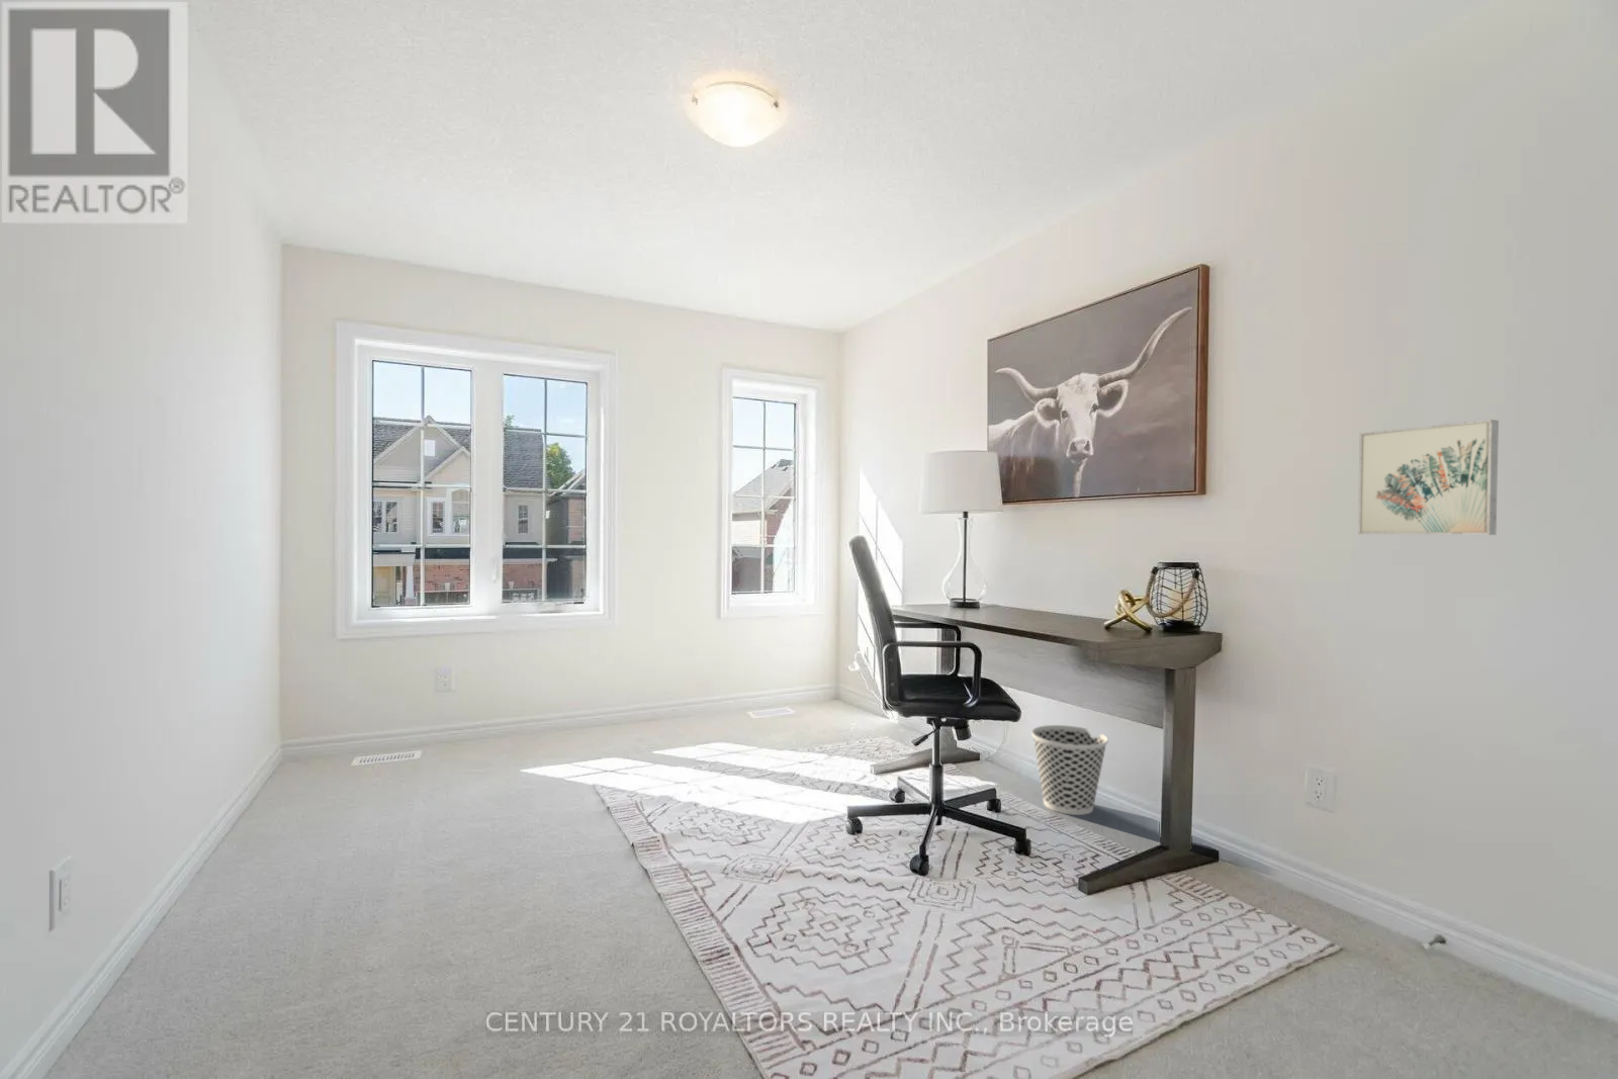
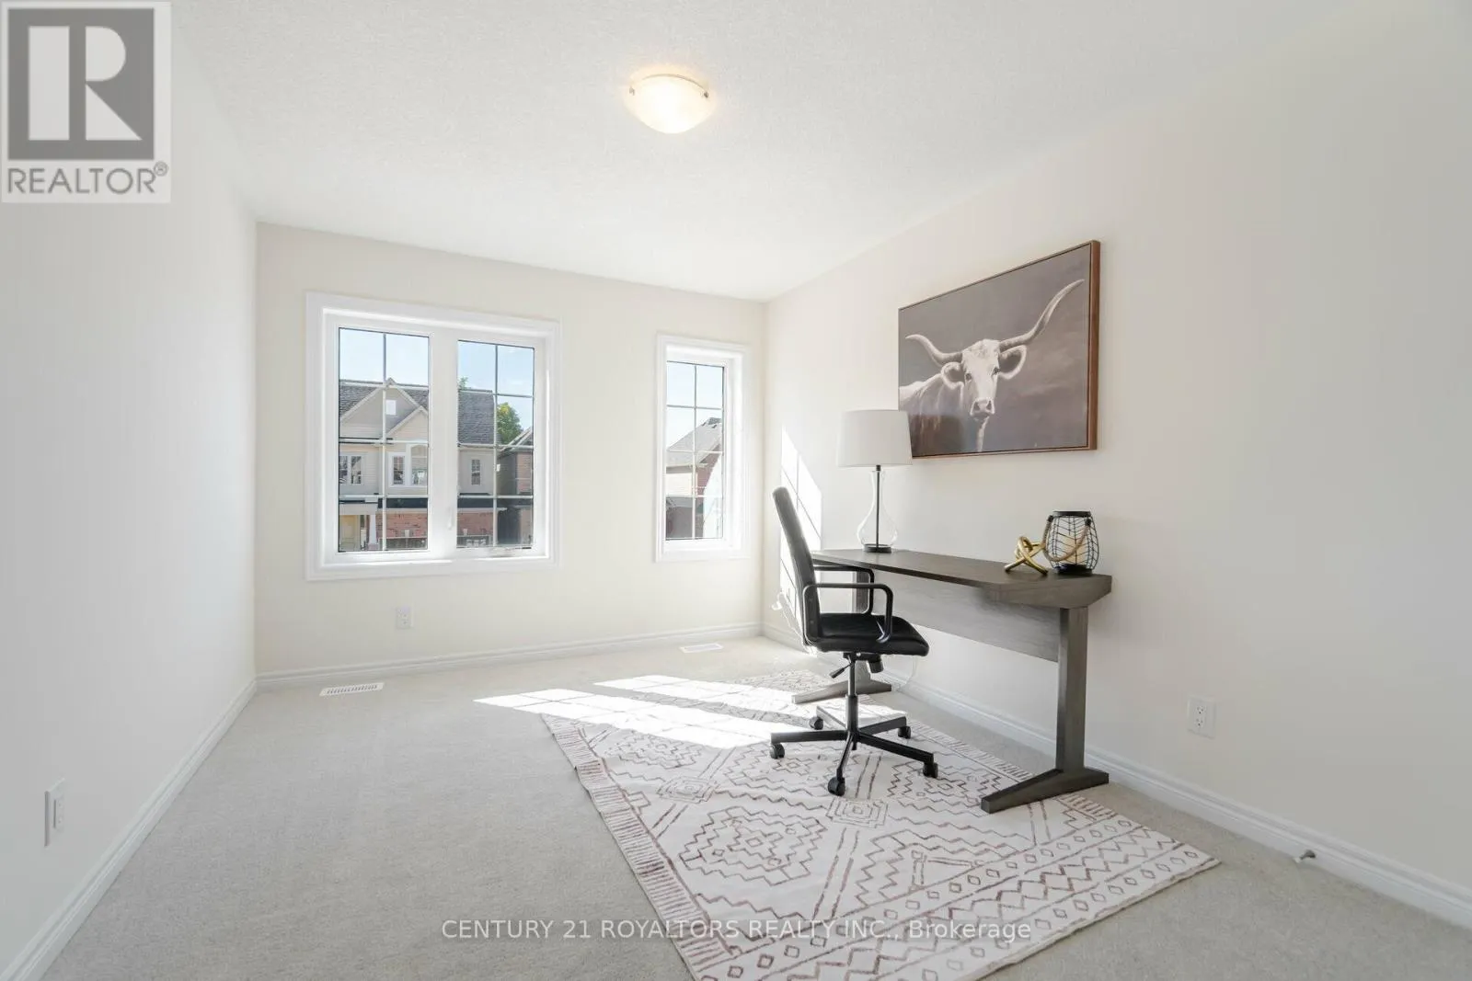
- wall art (1423, 480)
- wastebasket (1068, 770)
